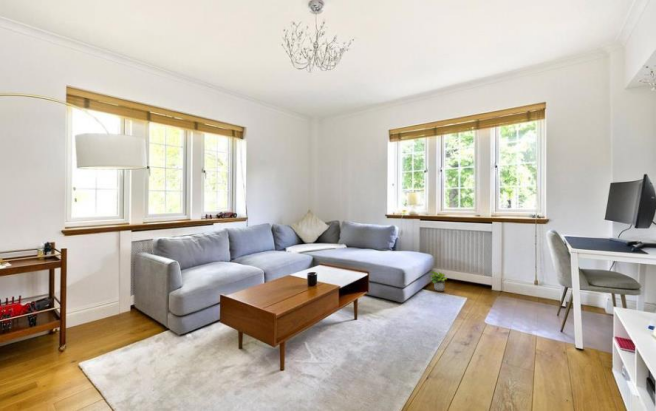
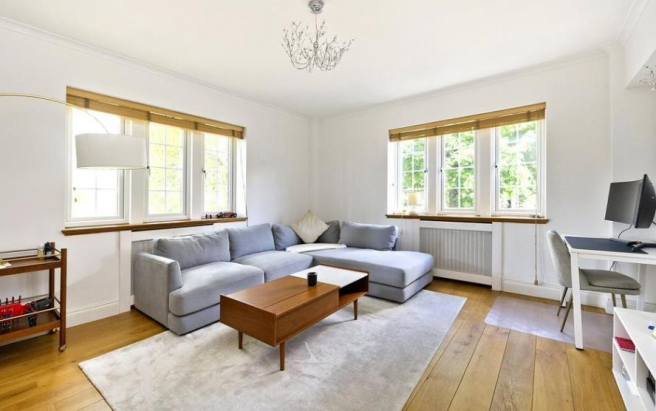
- potted plant (438, 280)
